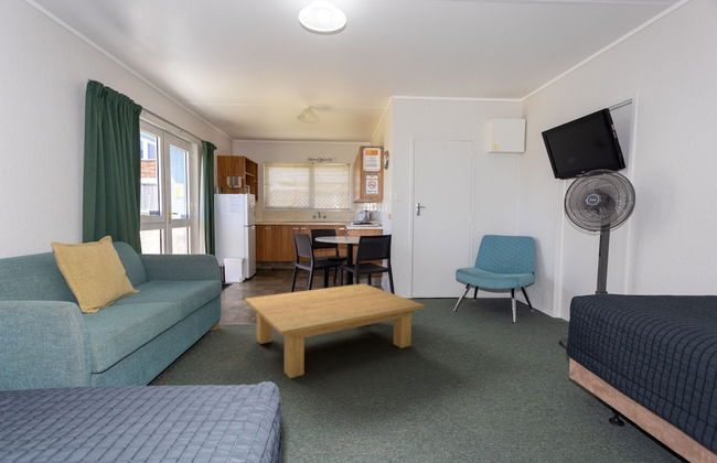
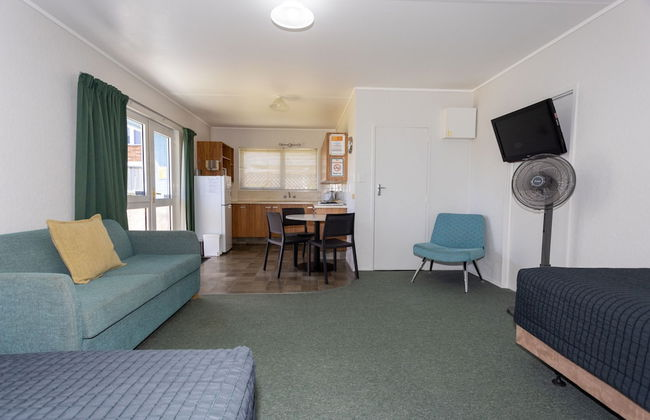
- coffee table (332, 322)
